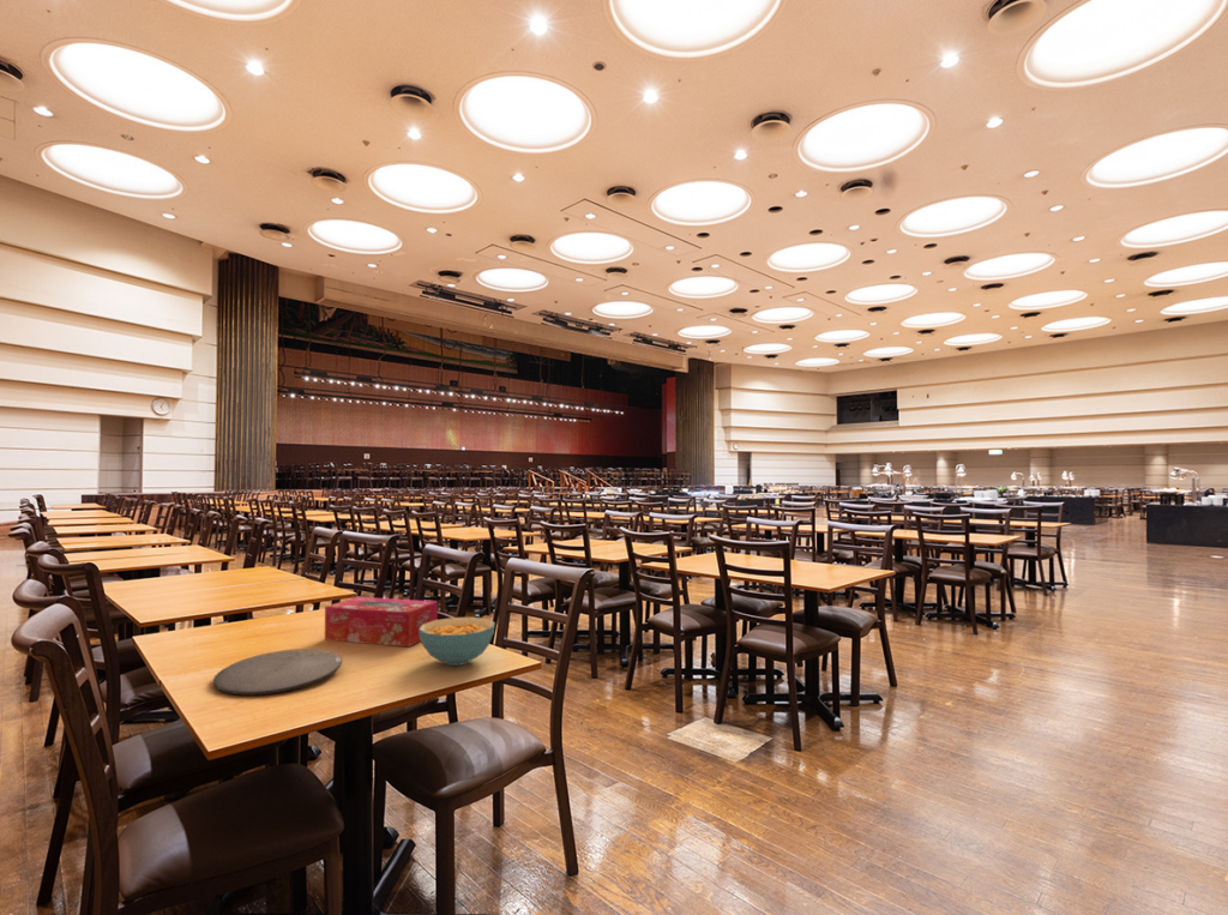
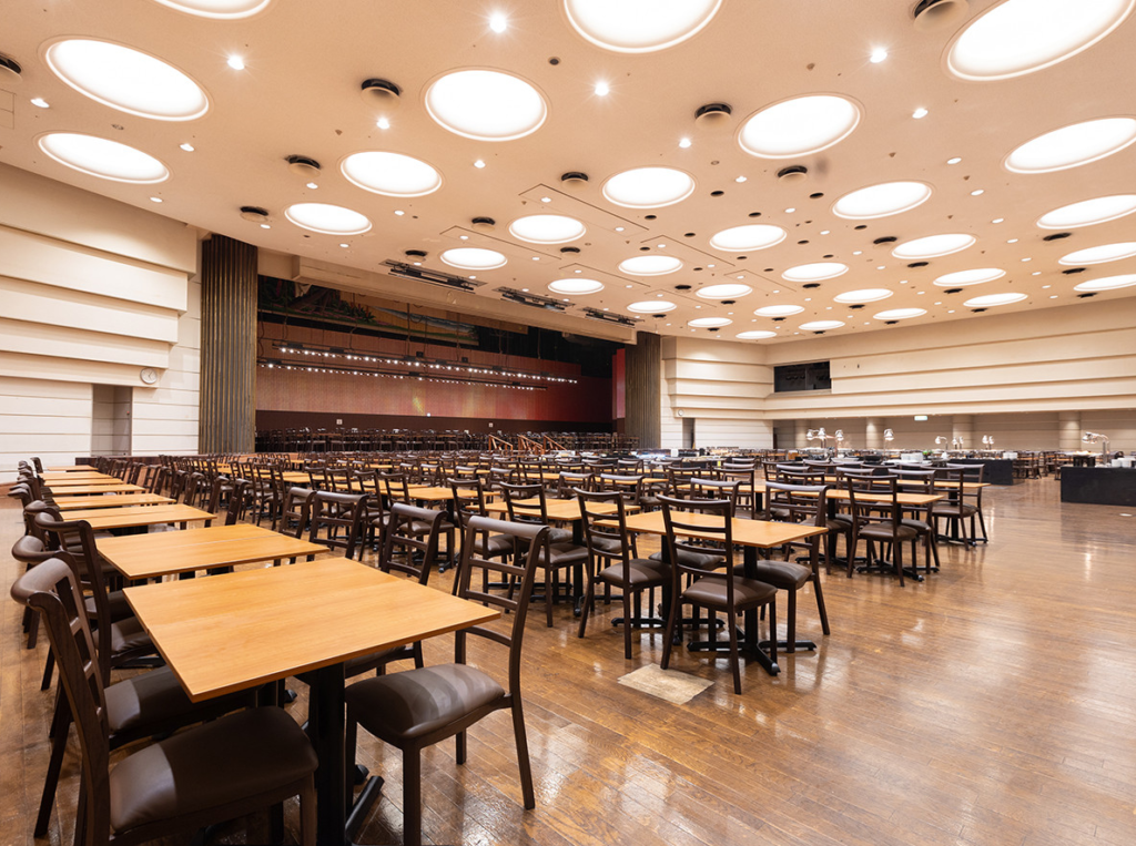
- cereal bowl (457, 643)
- tissue box (381, 620)
- plate (279, 669)
